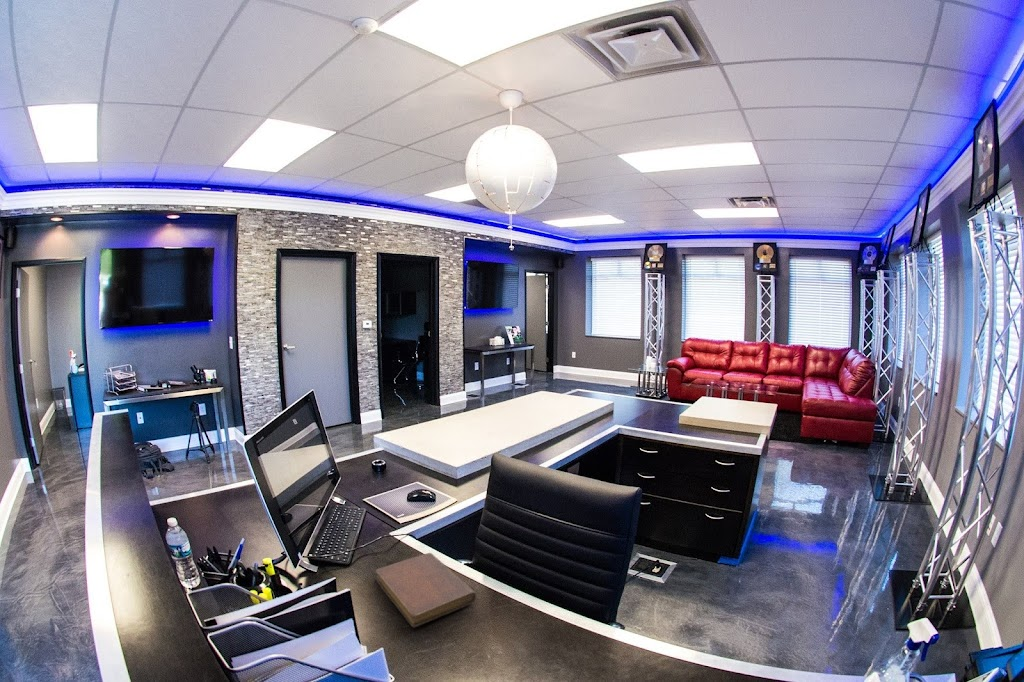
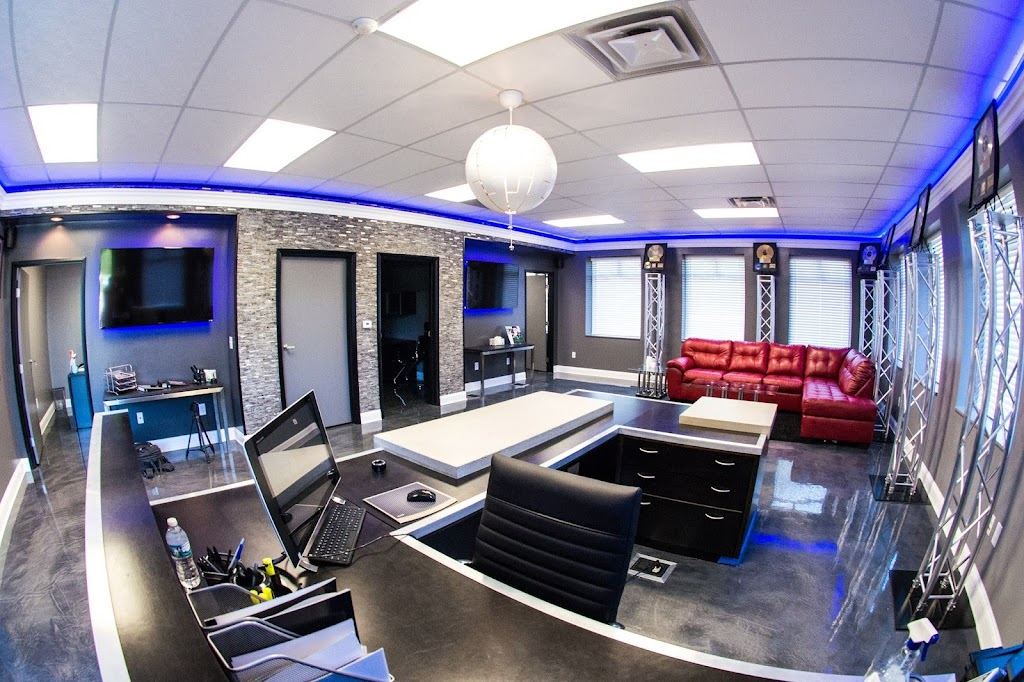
- notebook (423, 584)
